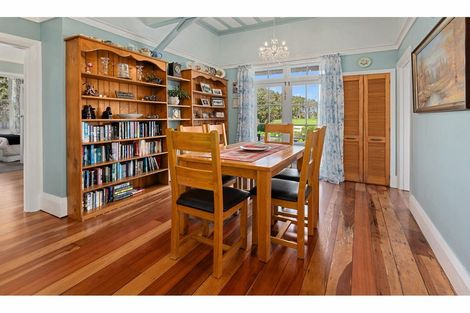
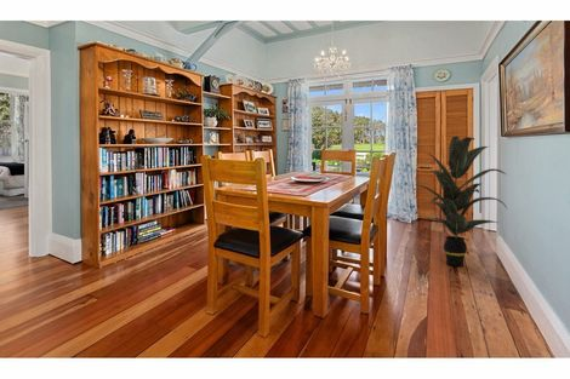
+ indoor plant (458, 199)
